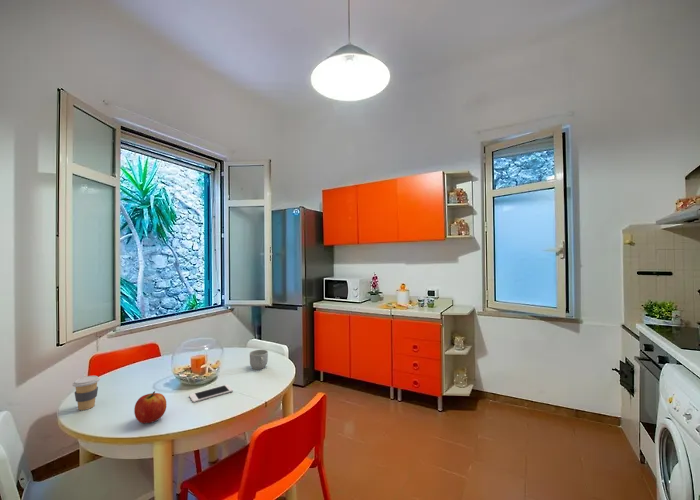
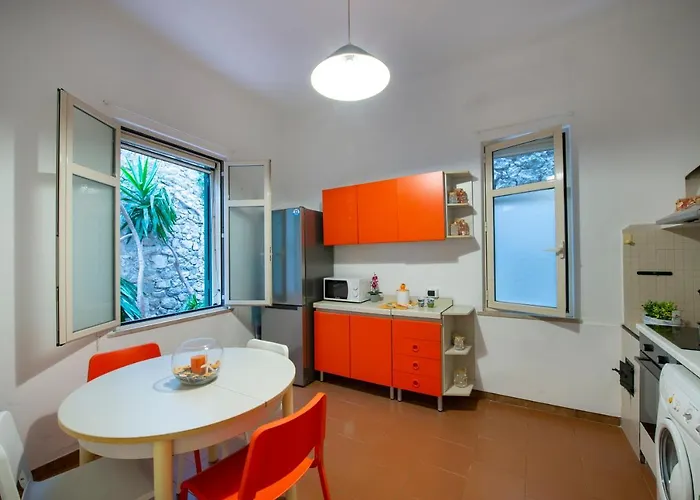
- apple (150, 406)
- mug (259, 360)
- coffee cup (86, 393)
- cell phone (211, 392)
